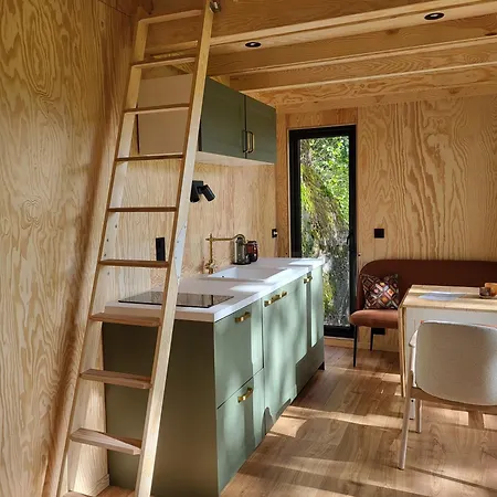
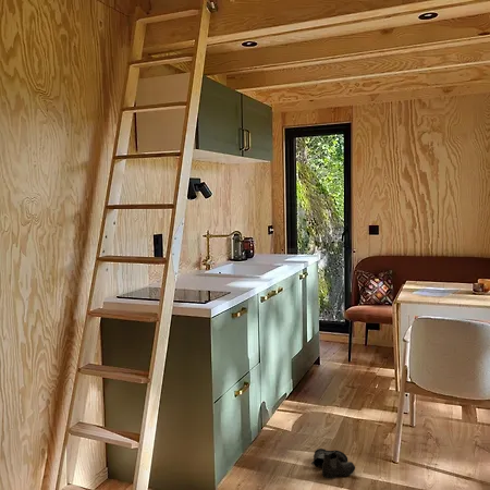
+ boots (330, 455)
